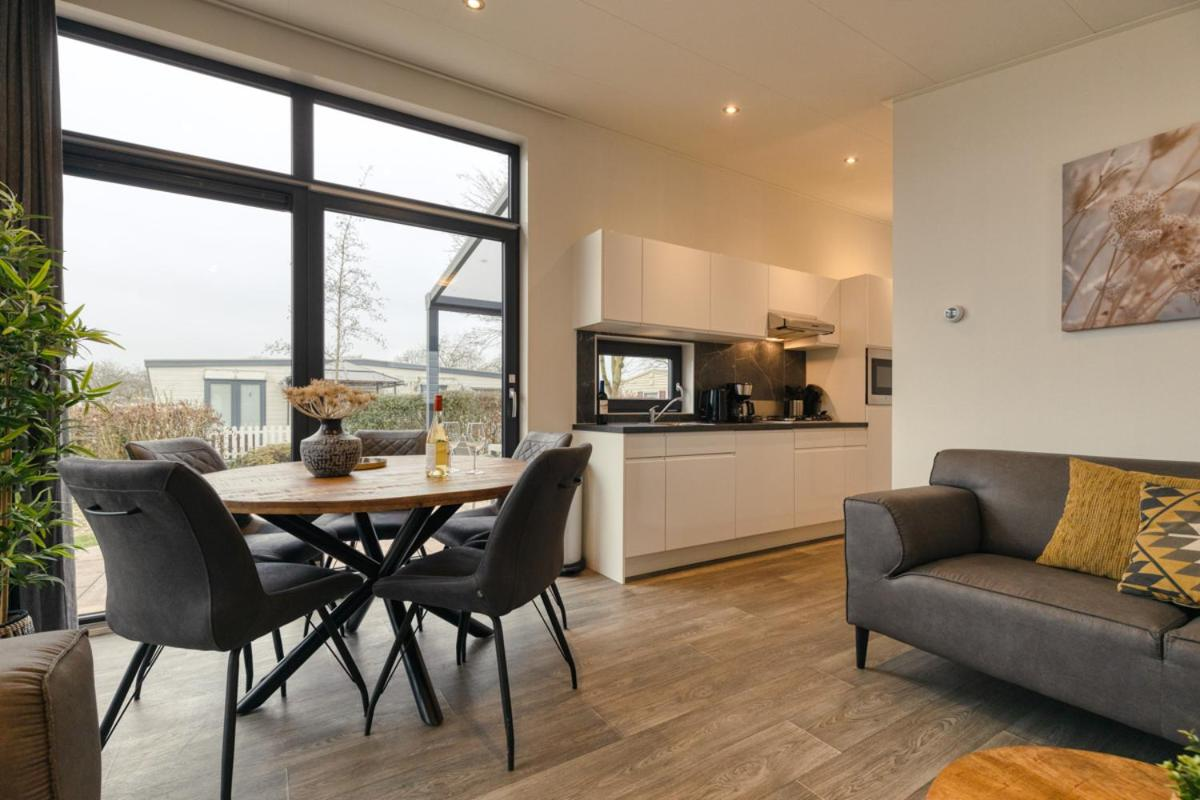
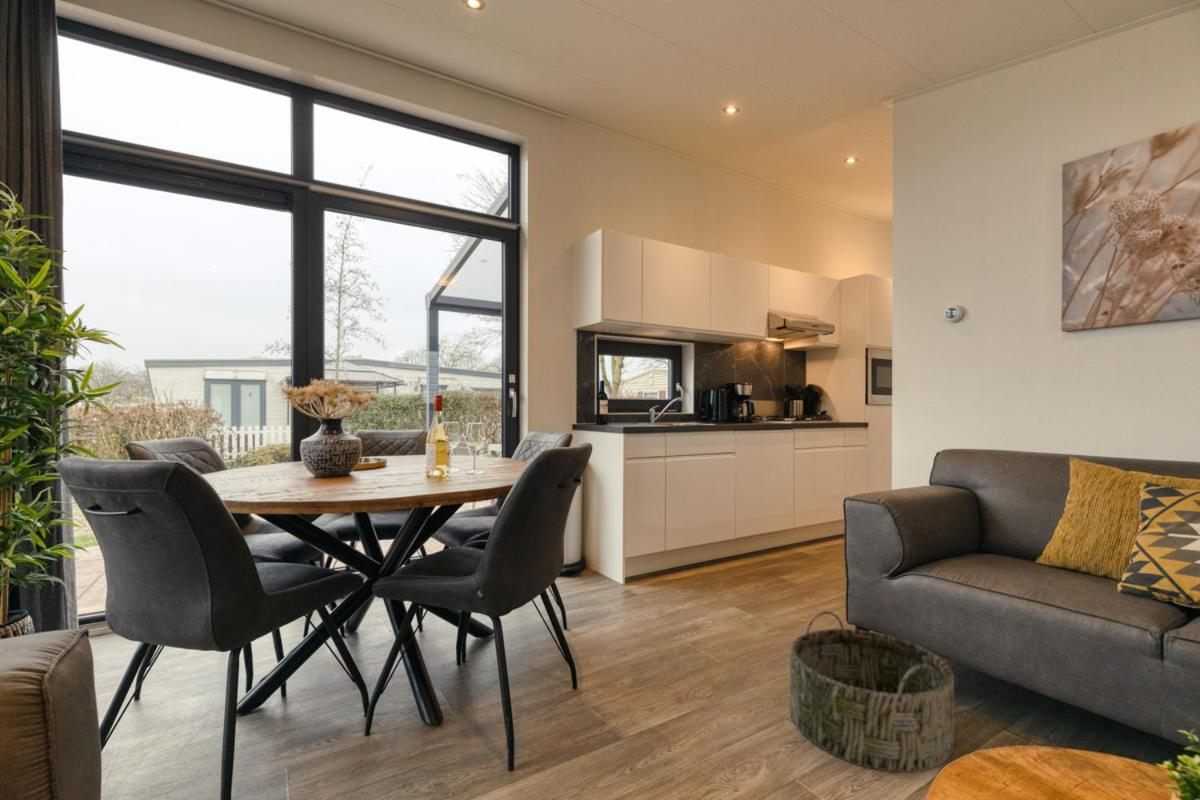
+ basket (867, 680)
